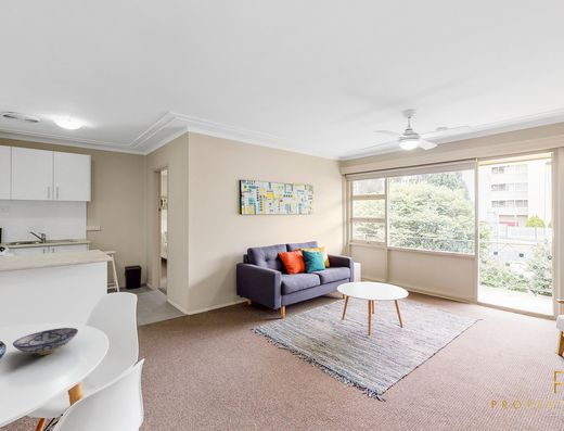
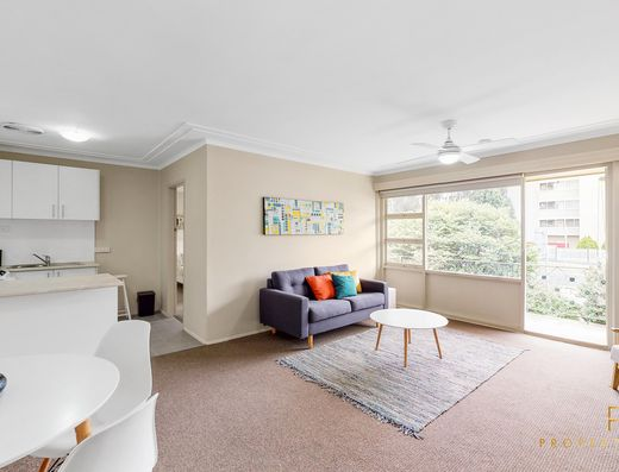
- bowl (47, 343)
